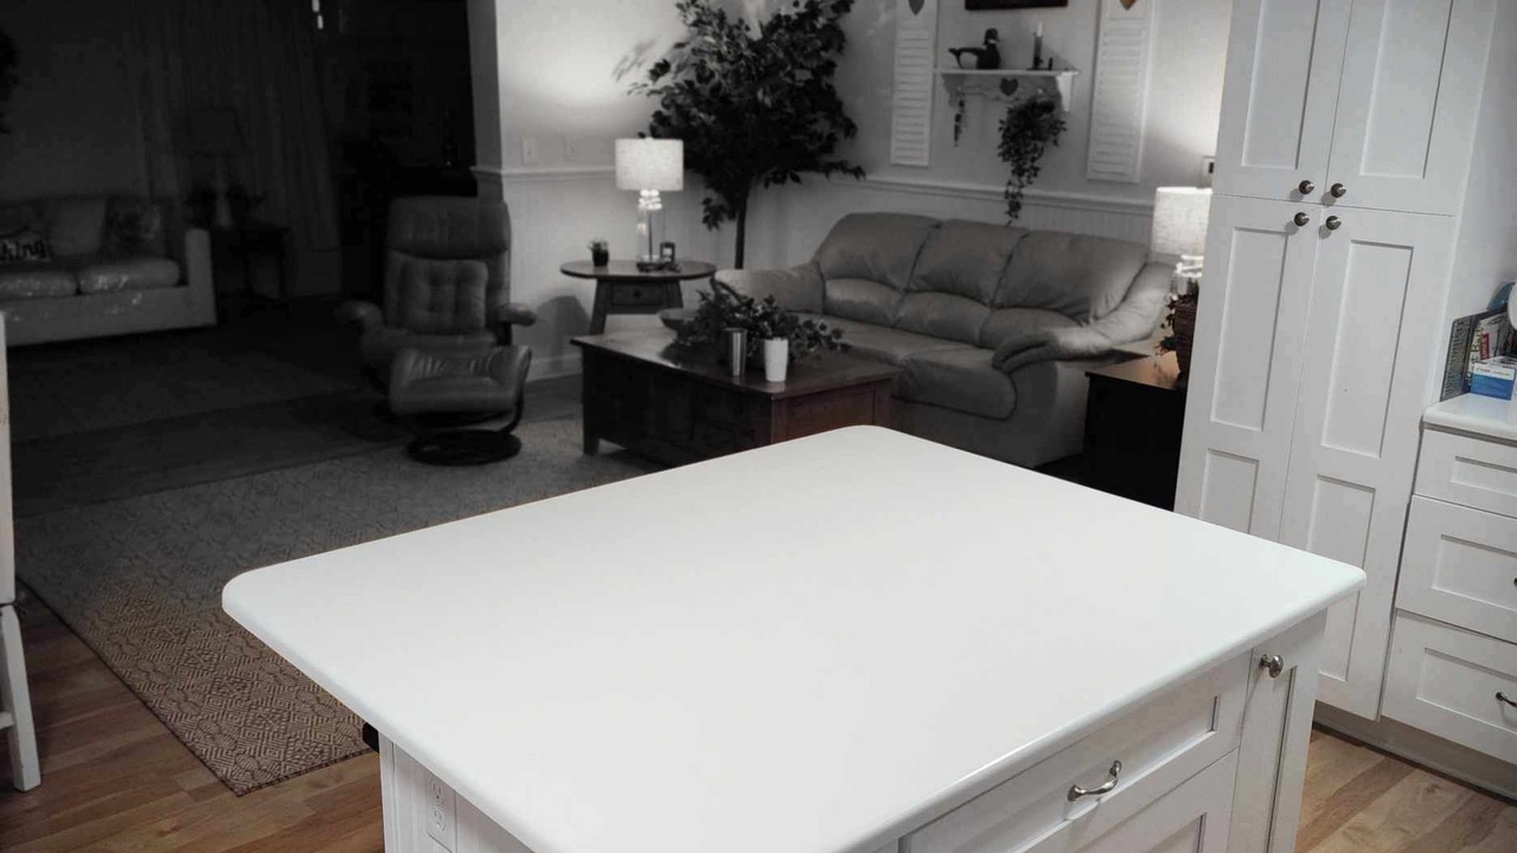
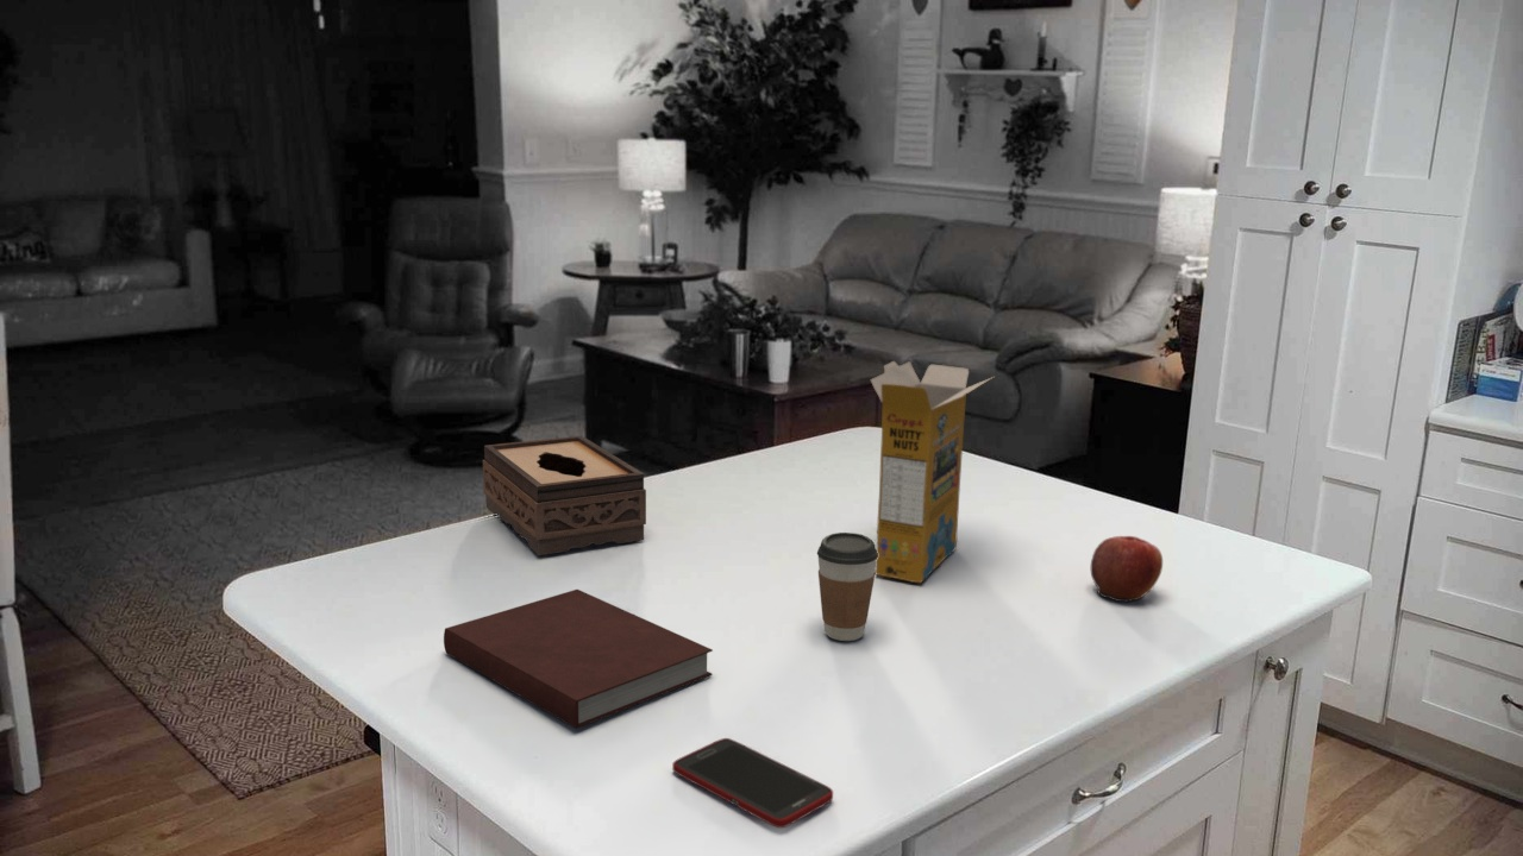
+ notebook (576, 652)
+ apple (1126, 565)
+ coffee cup (846, 587)
+ tissue box (562, 491)
+ cereal box (929, 466)
+ cell phone (751, 780)
